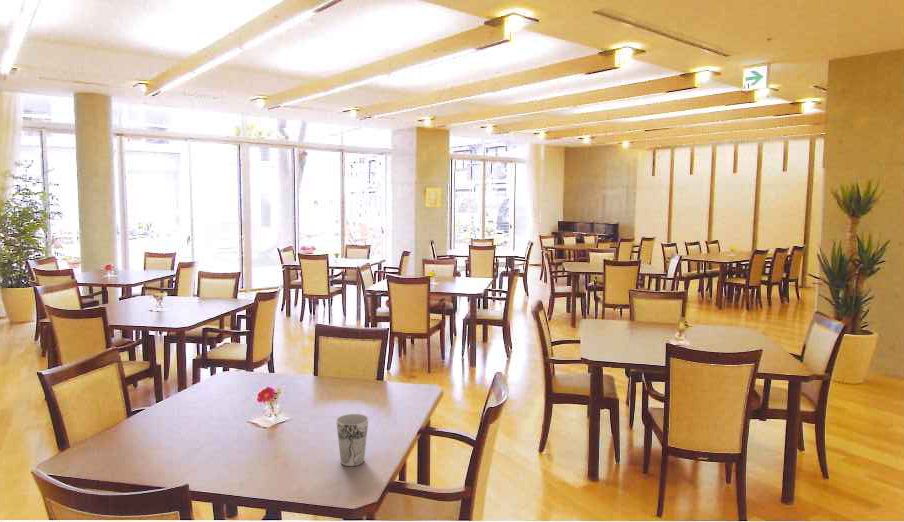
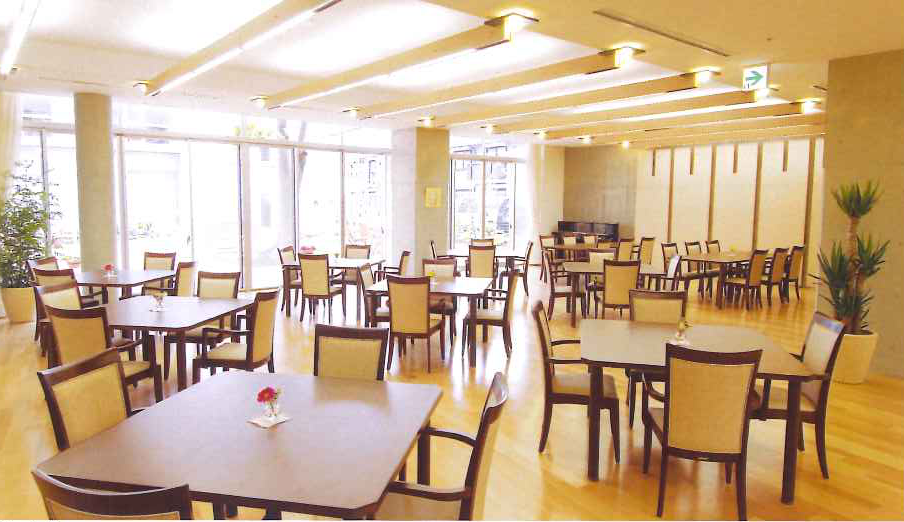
- cup (352, 440)
